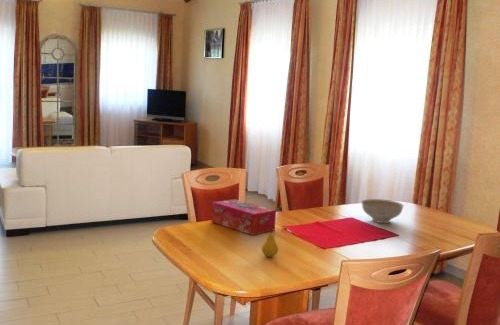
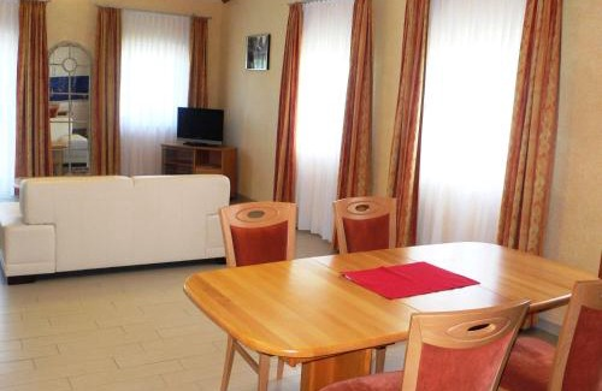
- tissue box (243, 216)
- decorative bowl (381, 212)
- fruit (270, 241)
